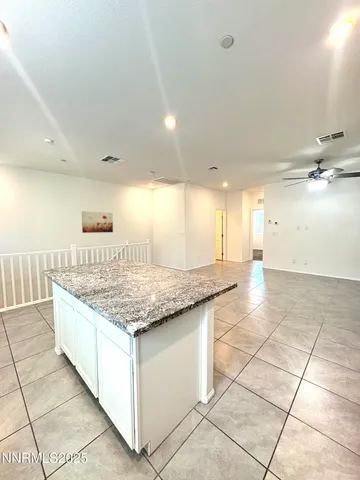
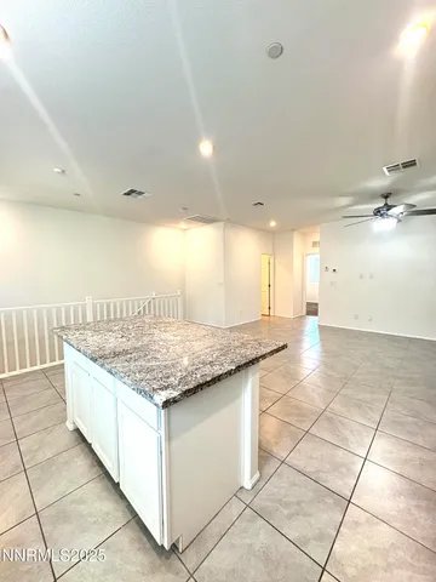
- wall art (98, 222)
